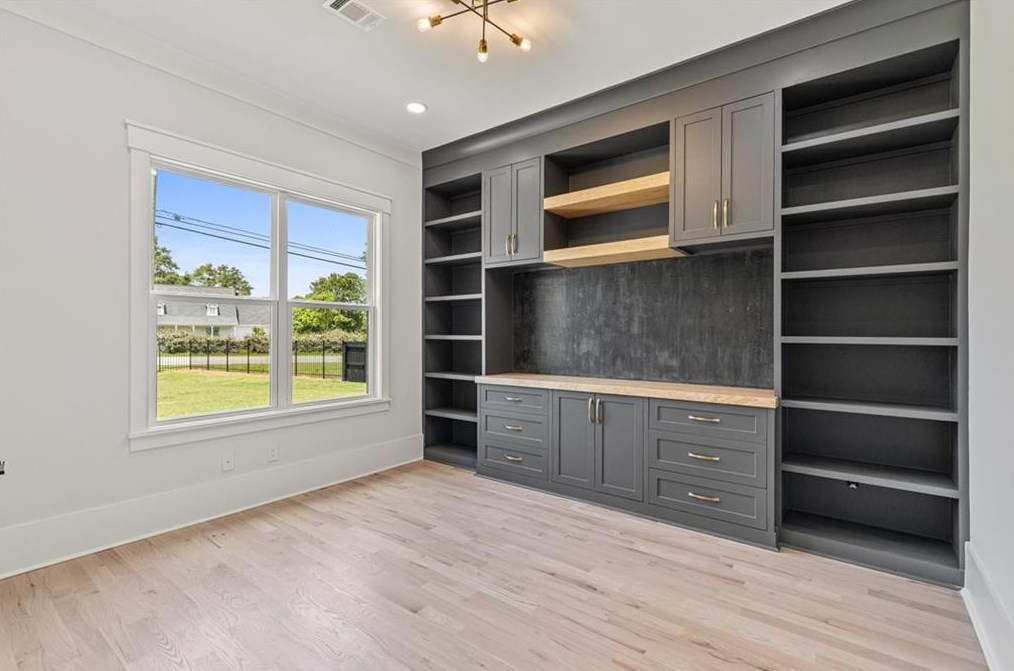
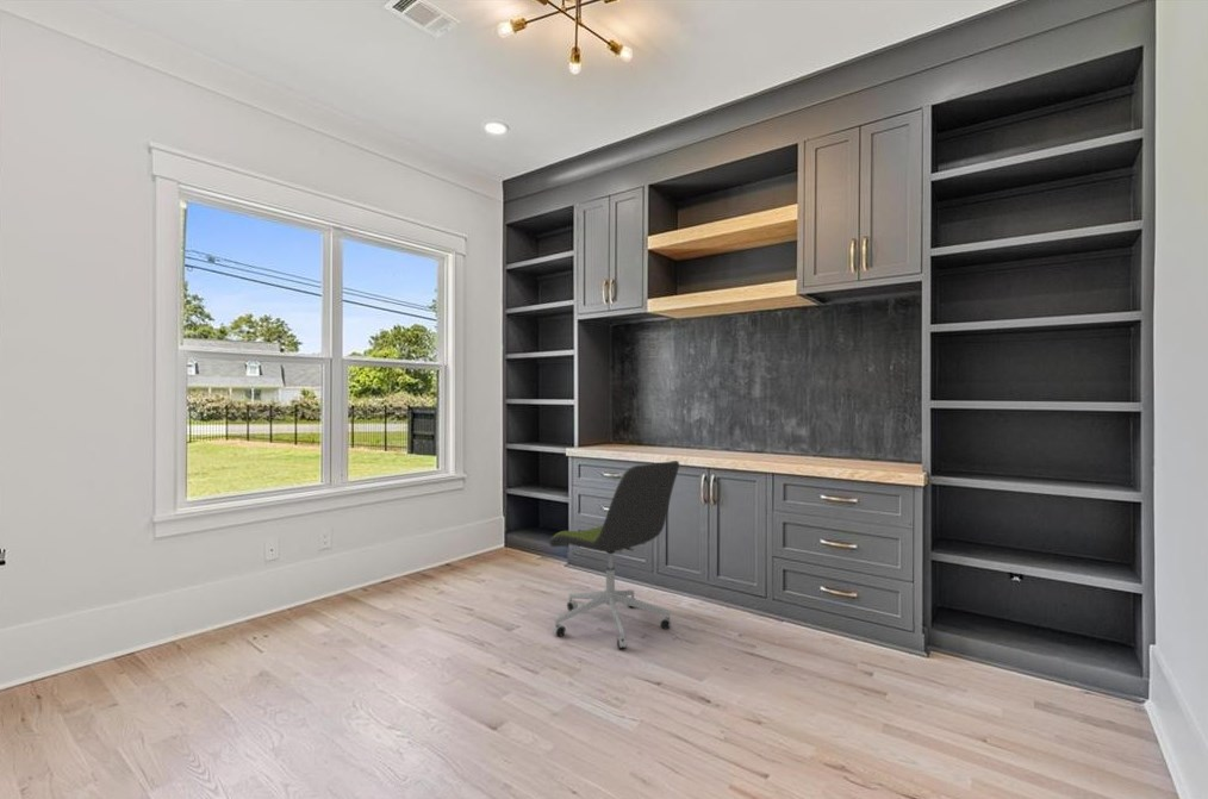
+ office chair (610, 541)
